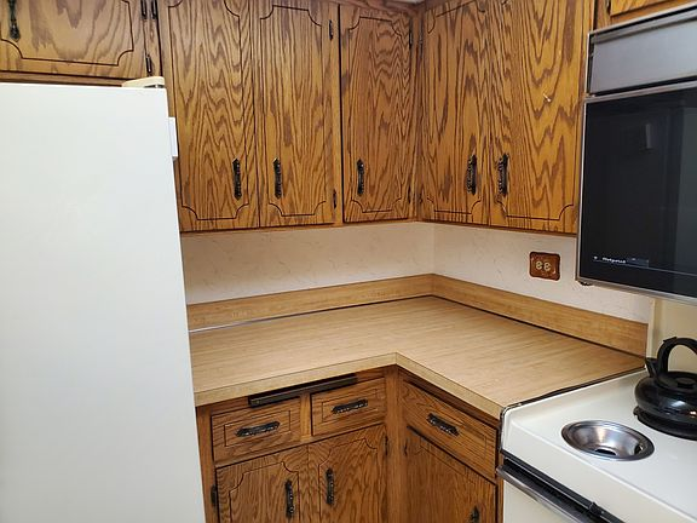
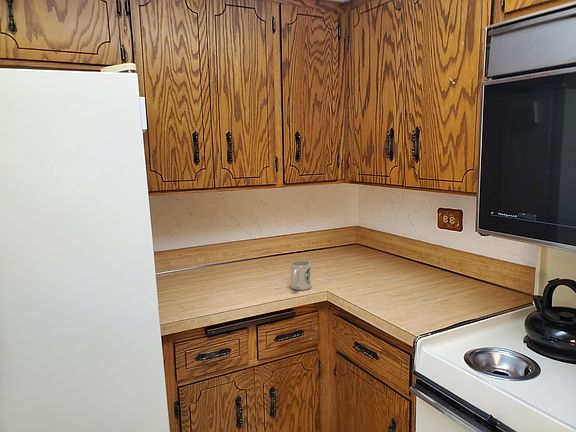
+ mug (299, 276)
